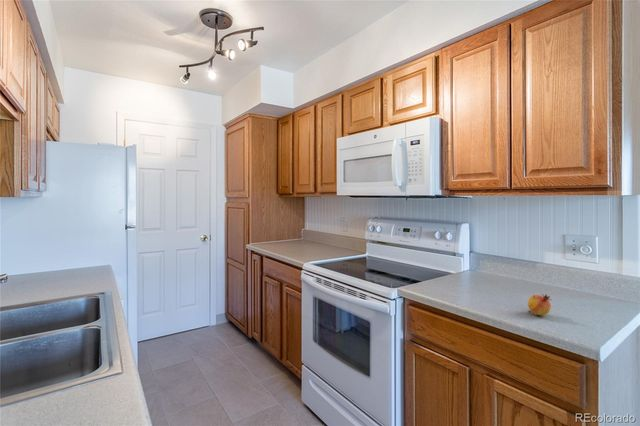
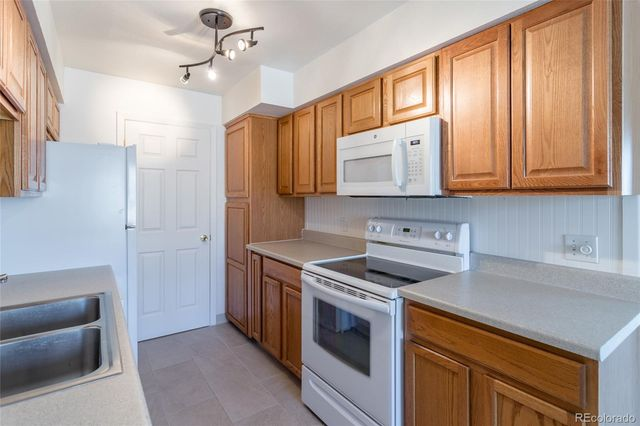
- fruit (539, 303)
